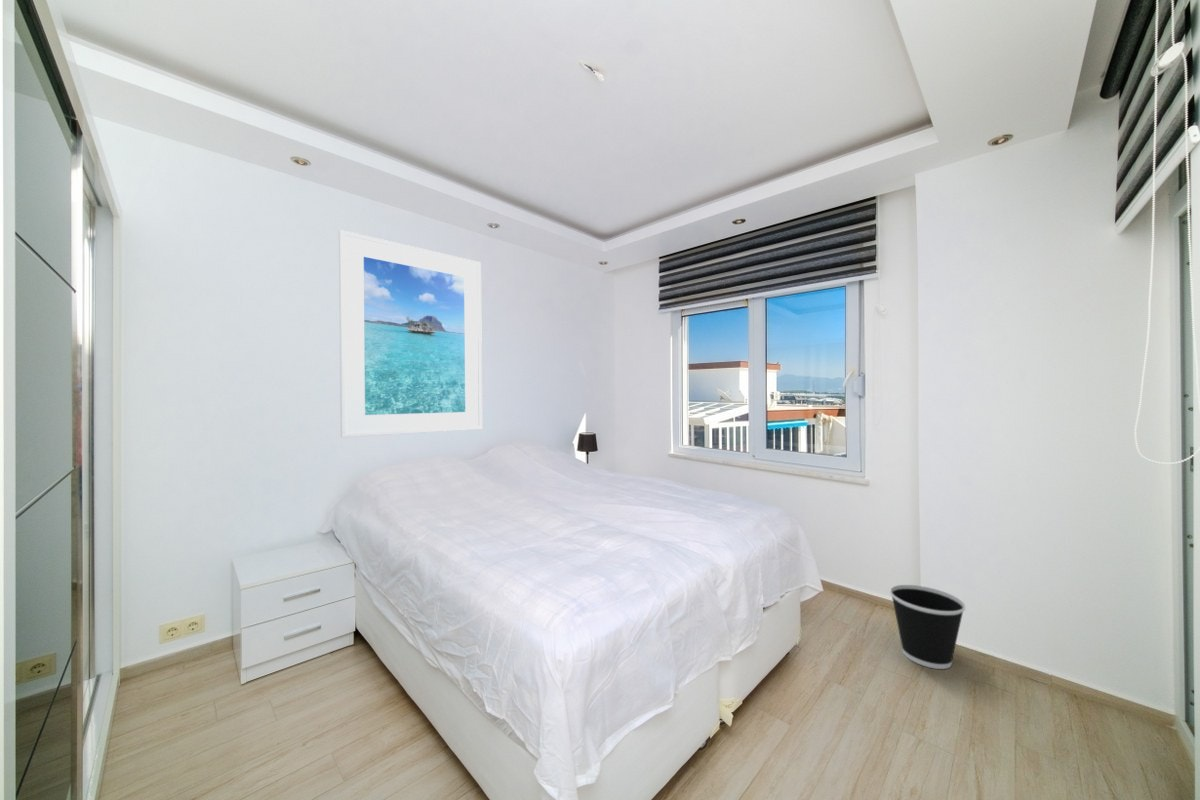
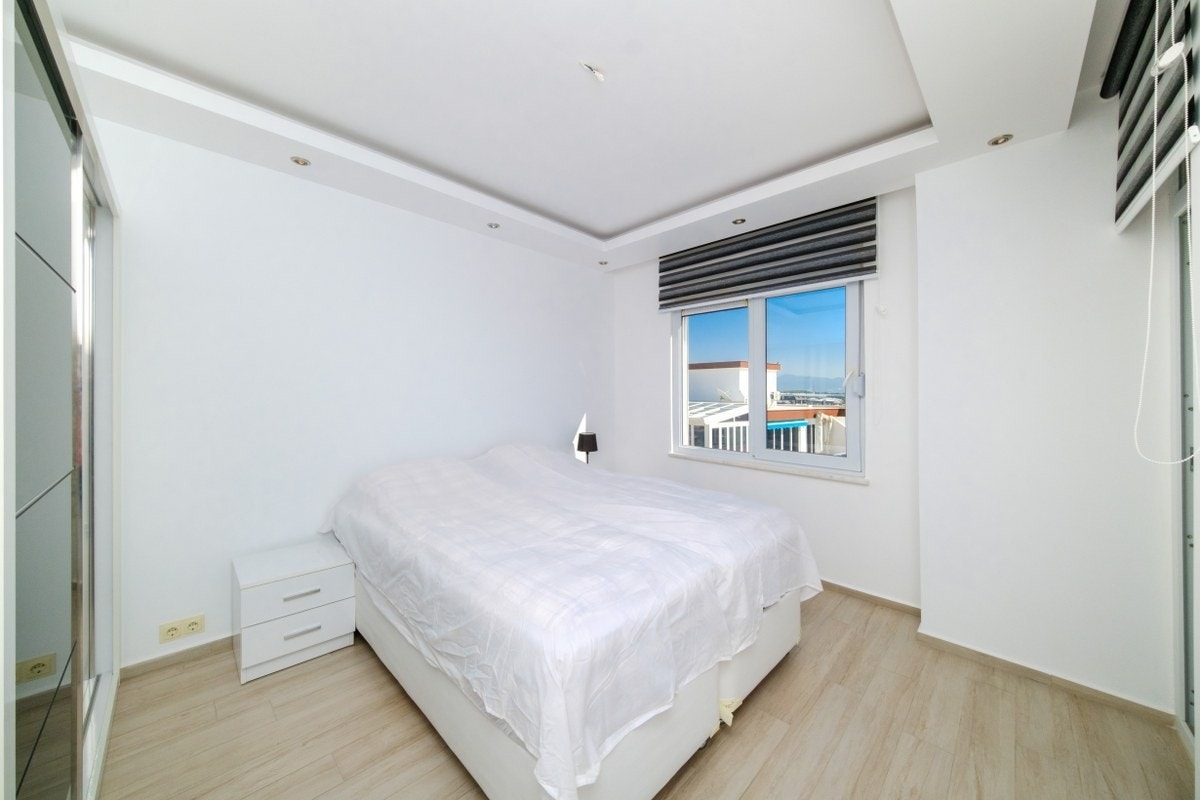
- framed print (418, 340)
- wastebasket (926, 627)
